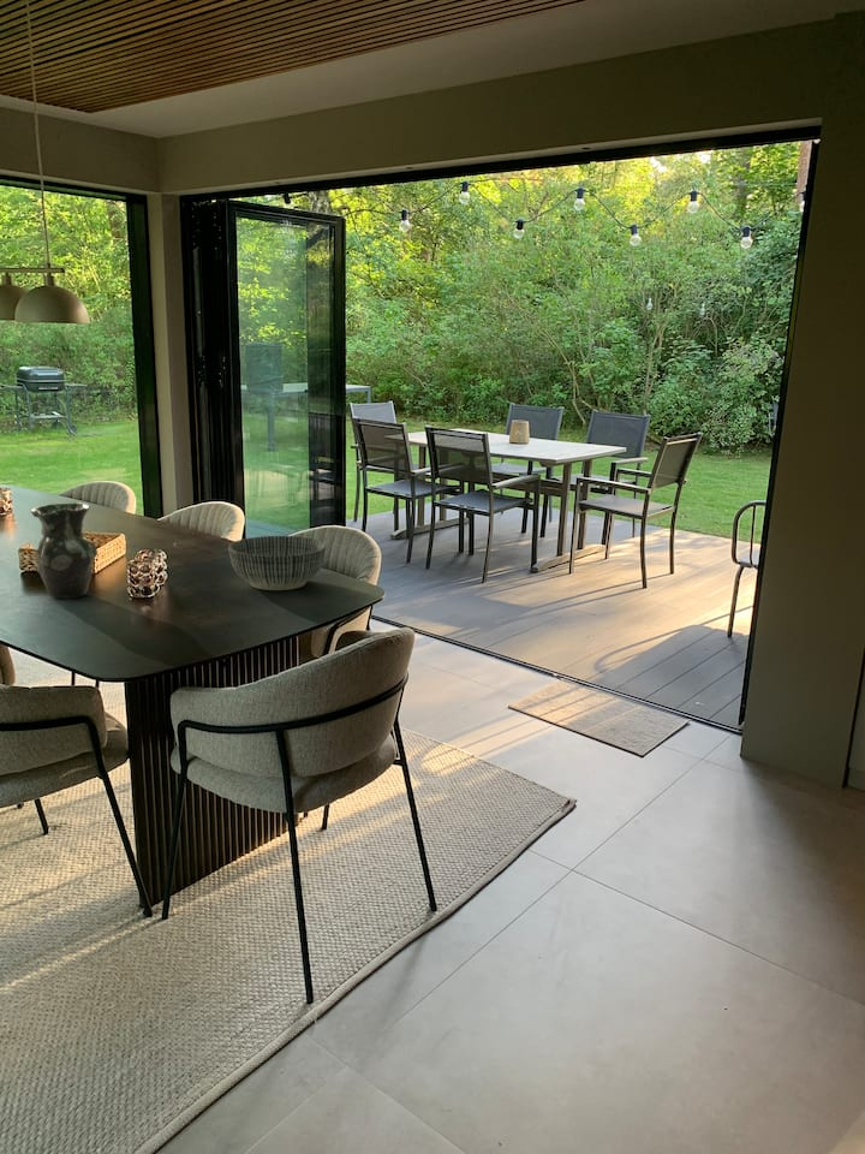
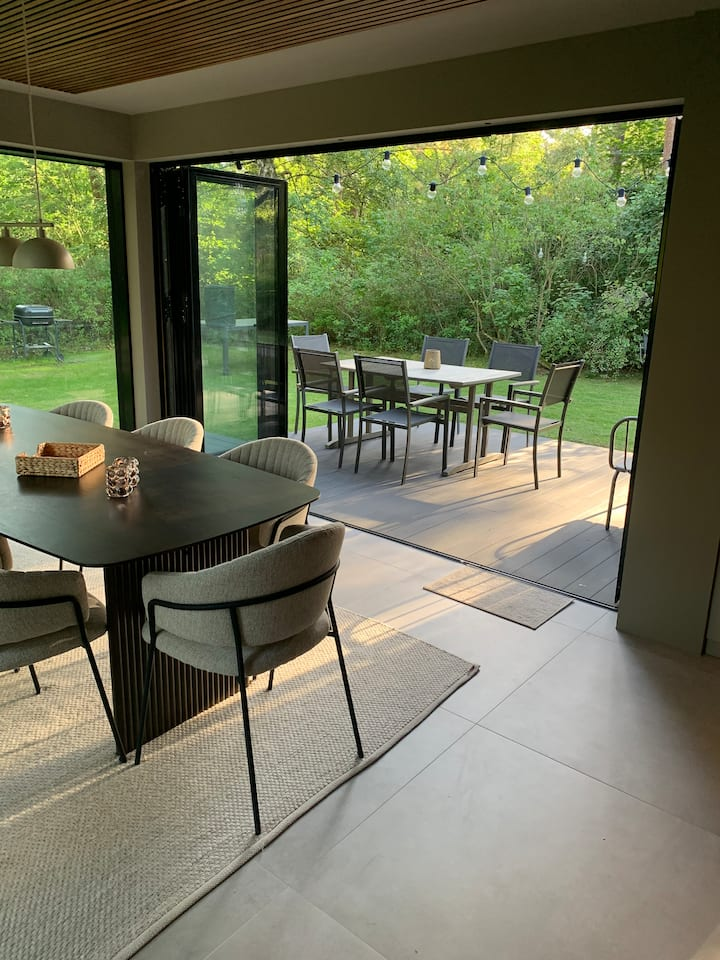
- vase (65, 551)
- bowl (278, 564)
